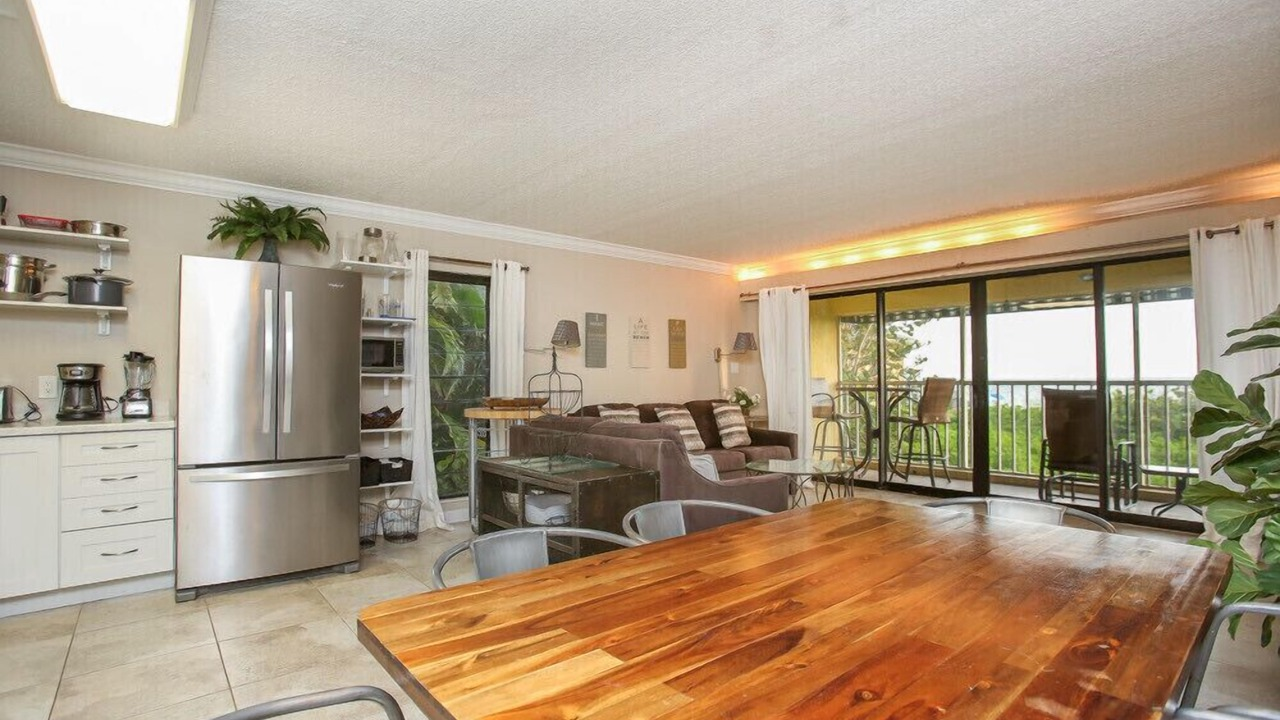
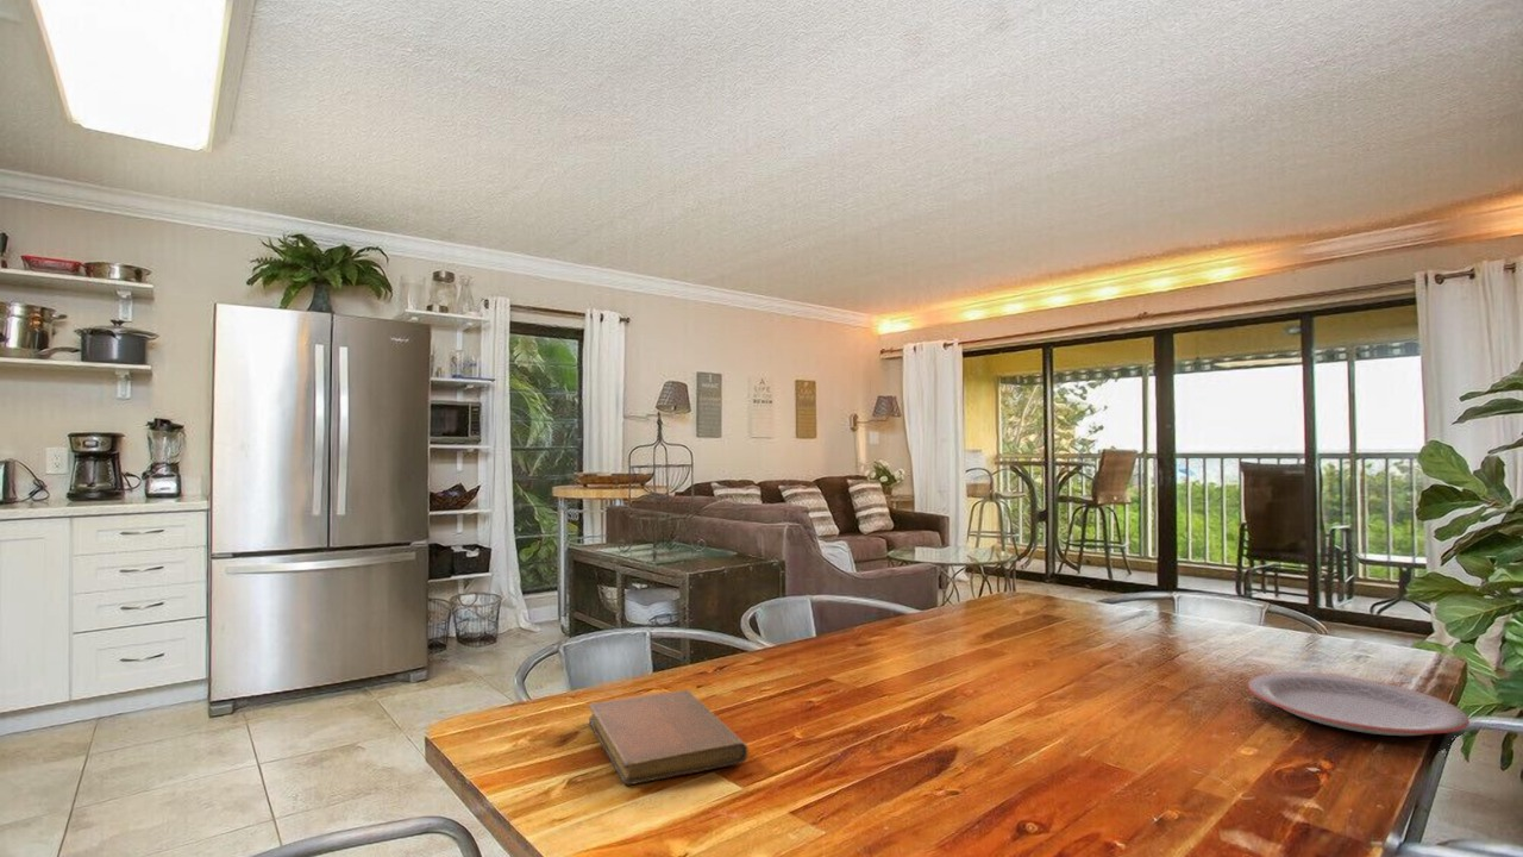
+ plate (1350, 705)
+ notebook (662, 730)
